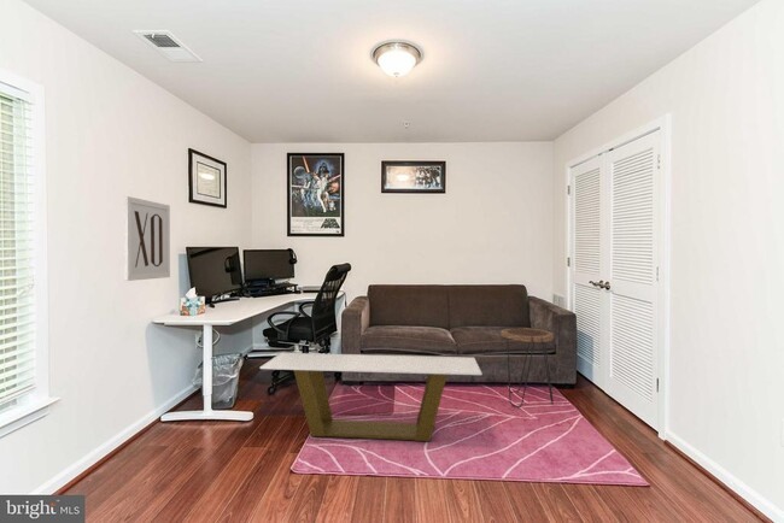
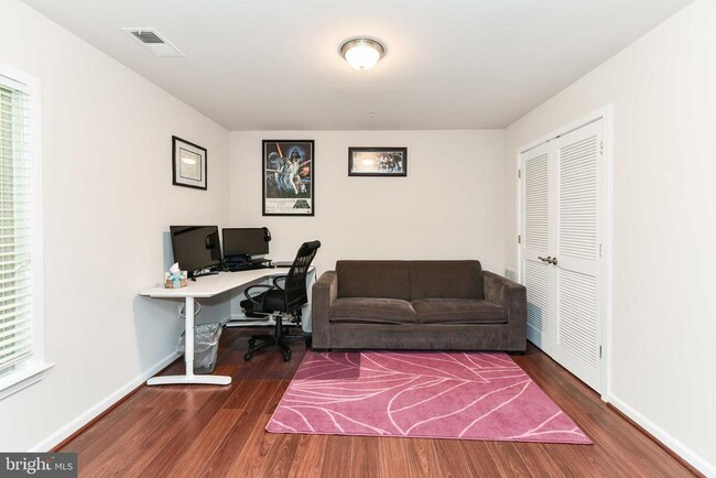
- side table (528, 365)
- coffee table (371, 371)
- wall art (148, 240)
